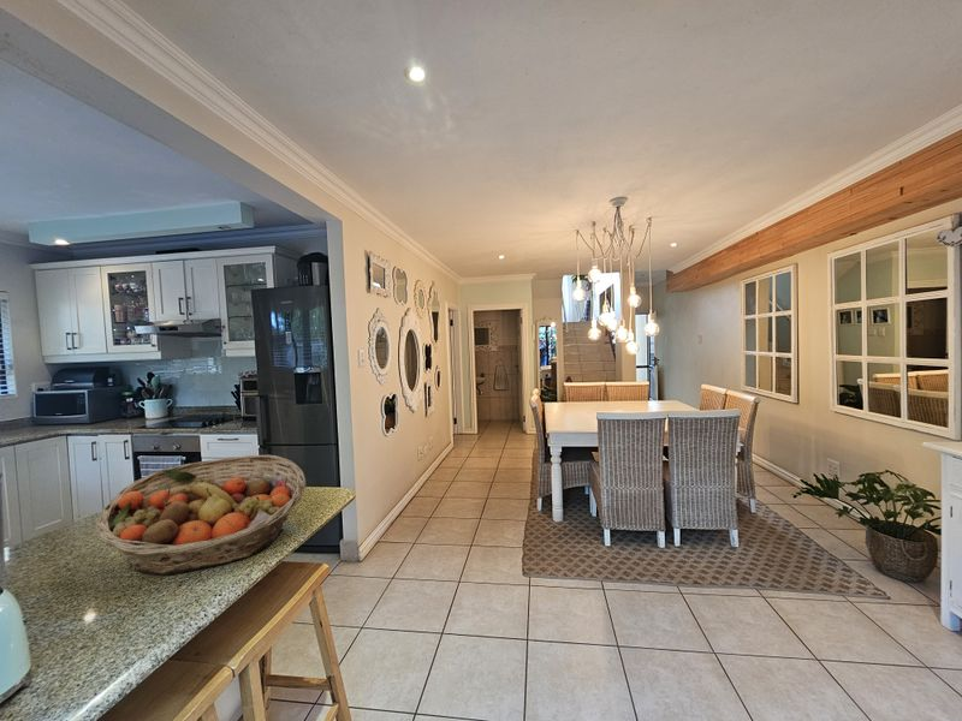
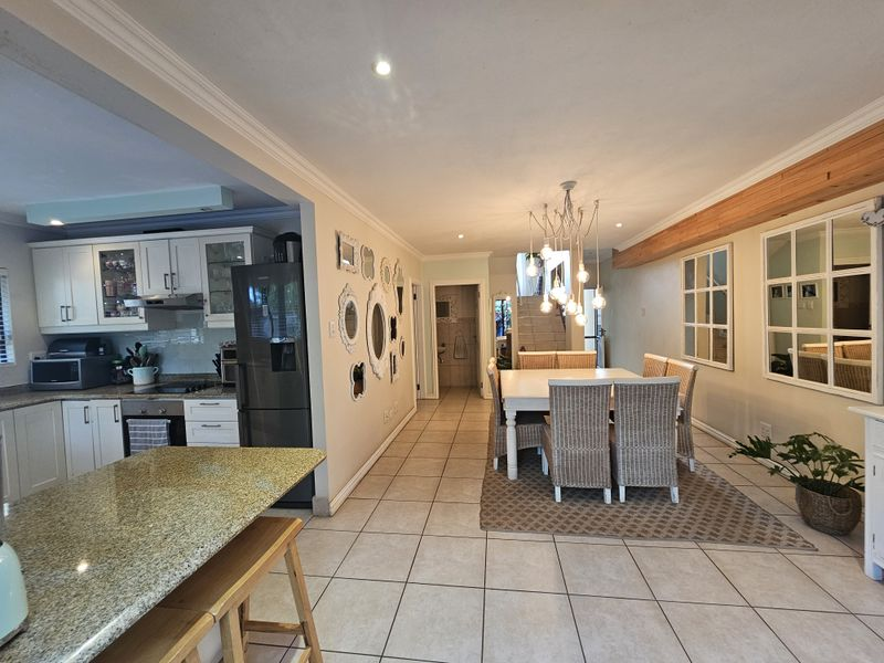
- fruit basket (212, 507)
